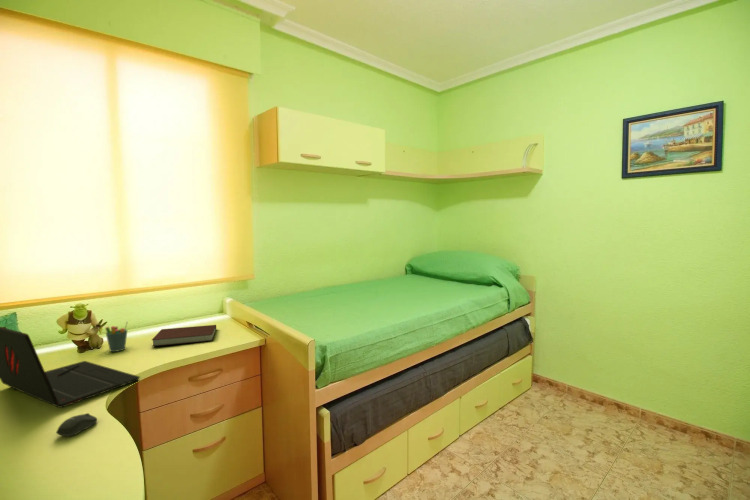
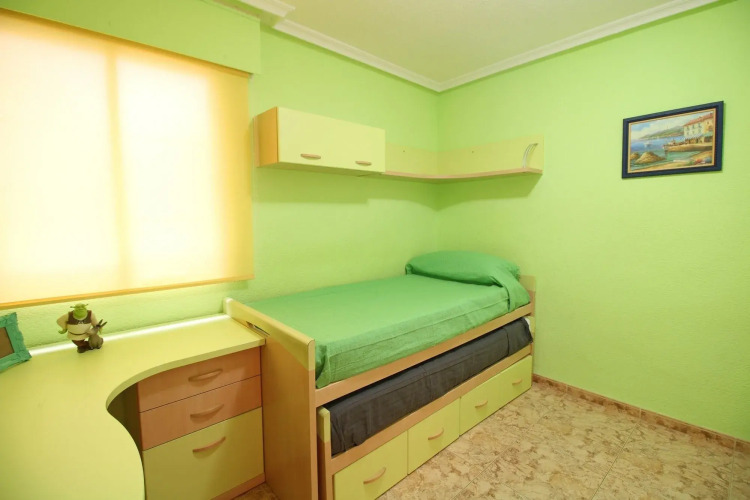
- notebook (186, 334)
- computer mouse (76, 422)
- laptop (64, 366)
- pen holder (116, 336)
